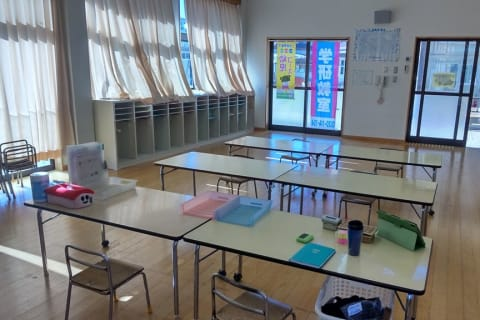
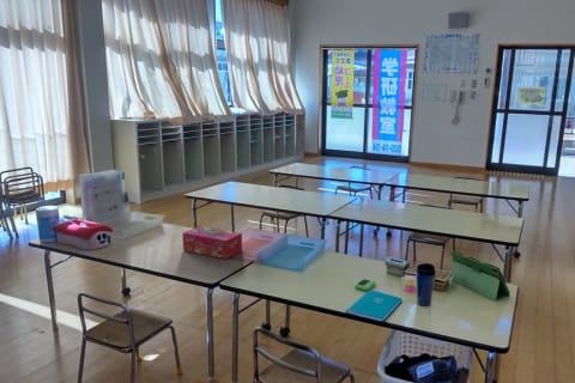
+ tissue box (212, 242)
